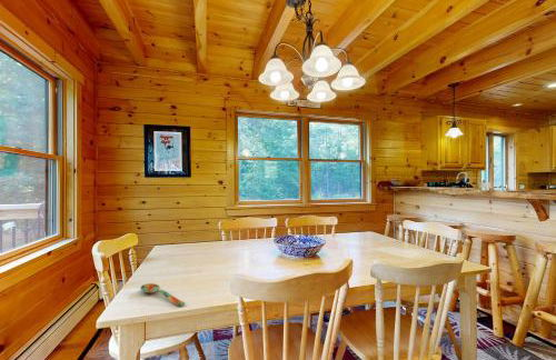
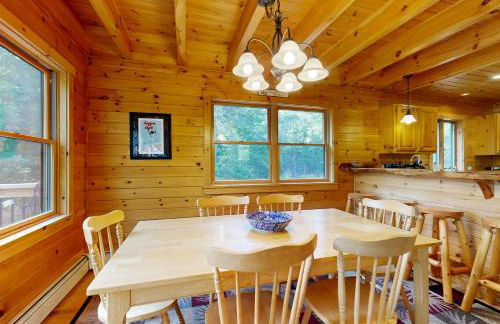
- spoon (161, 292)
